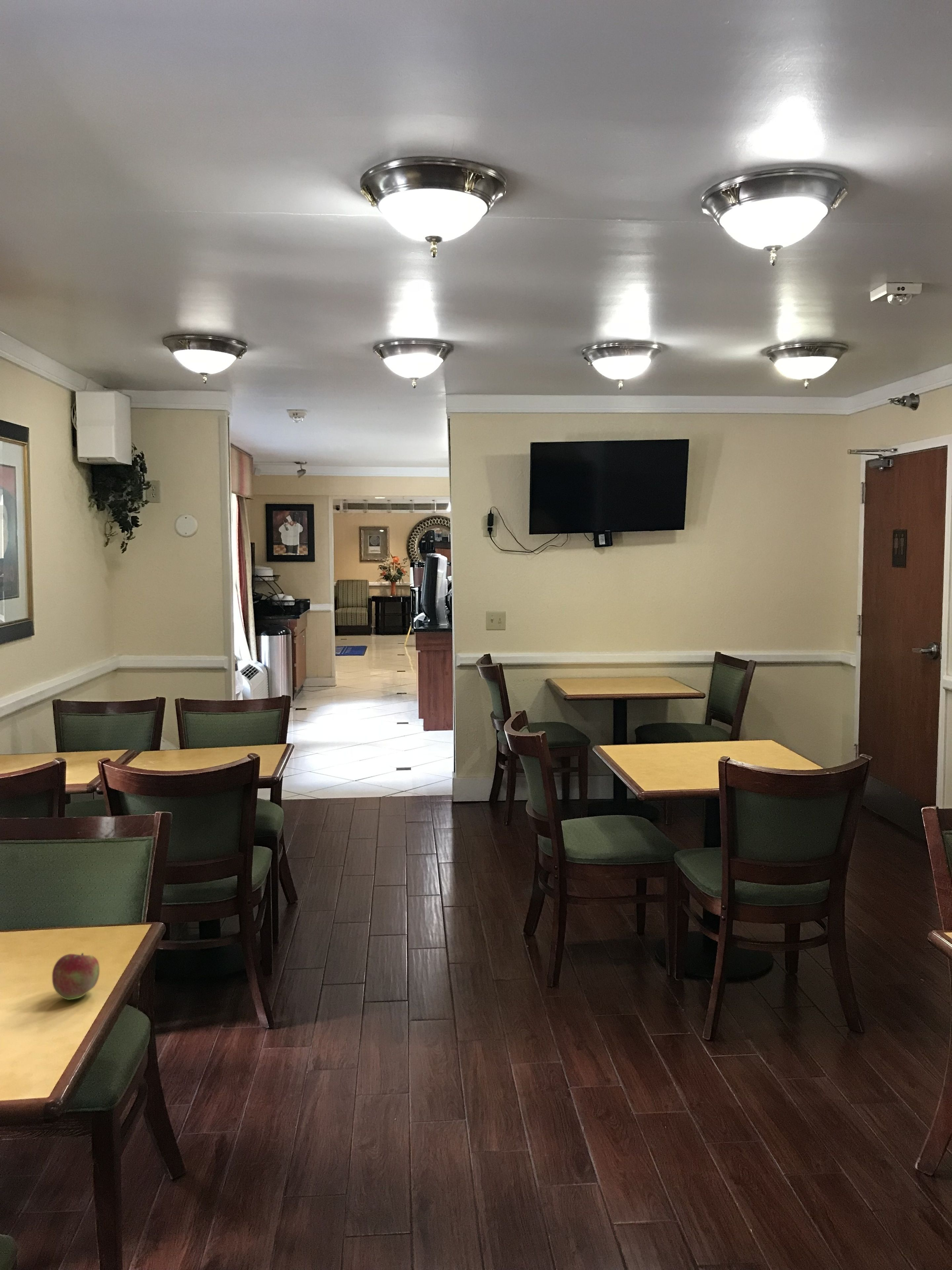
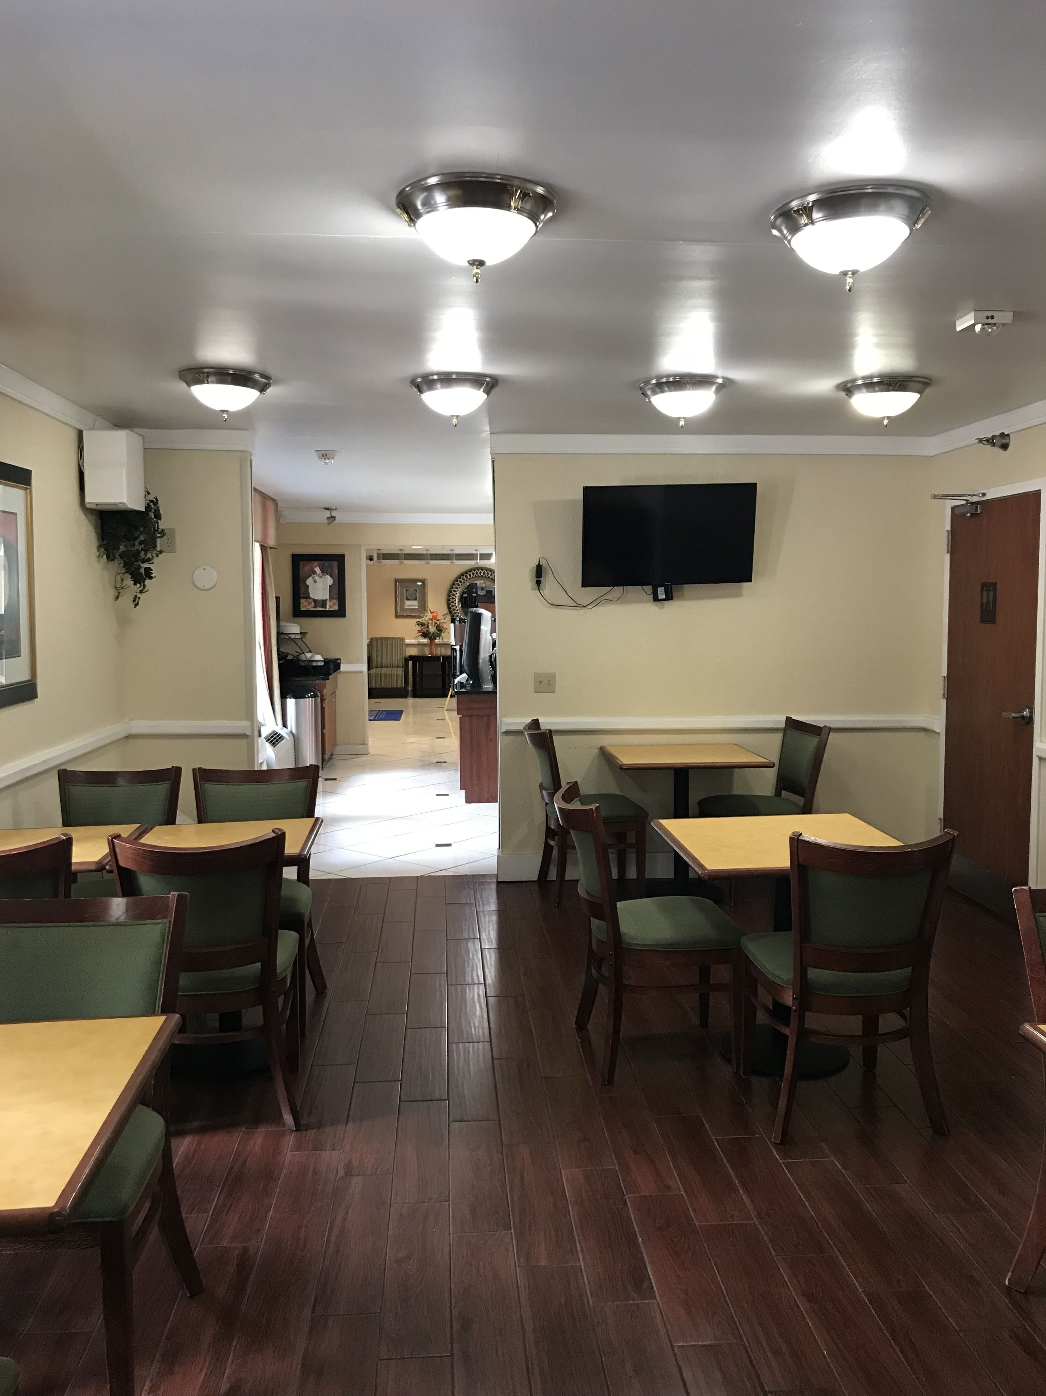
- fruit (76, 974)
